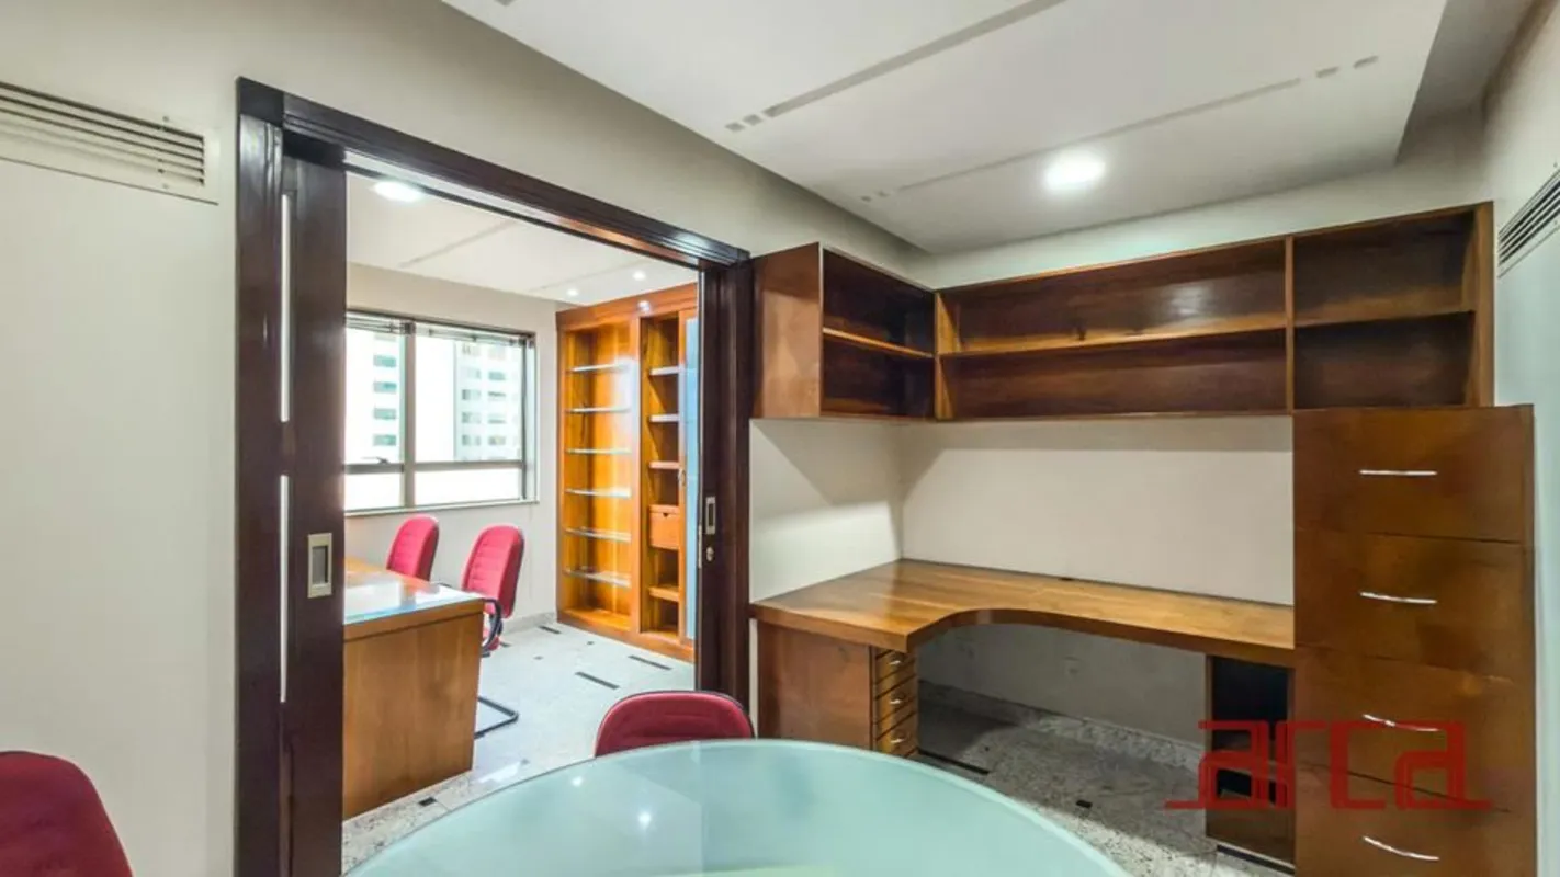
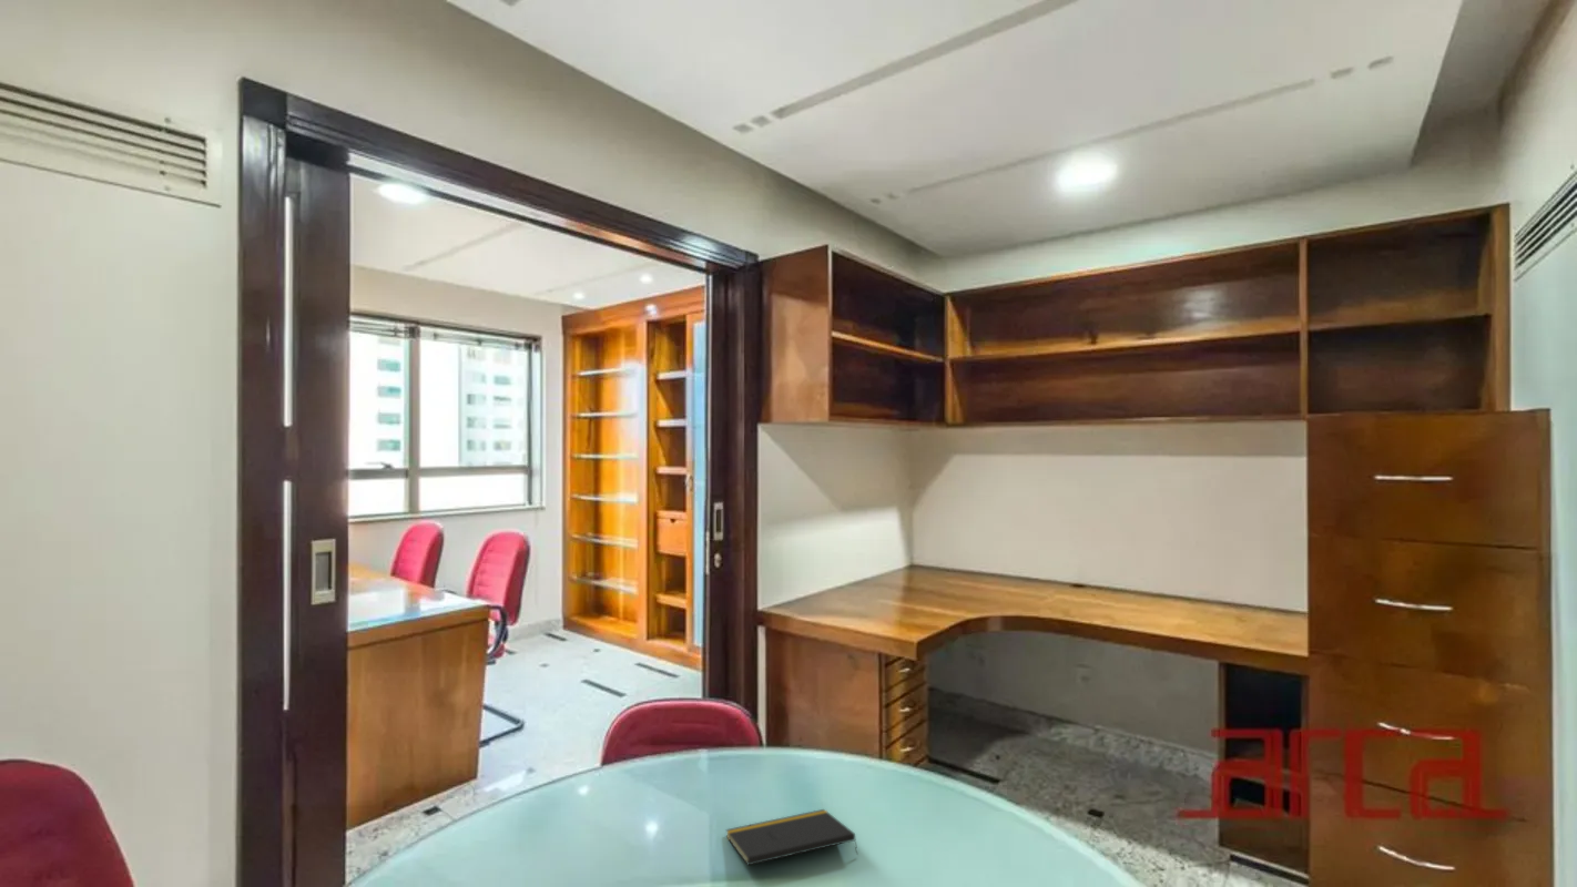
+ notepad (788, 835)
